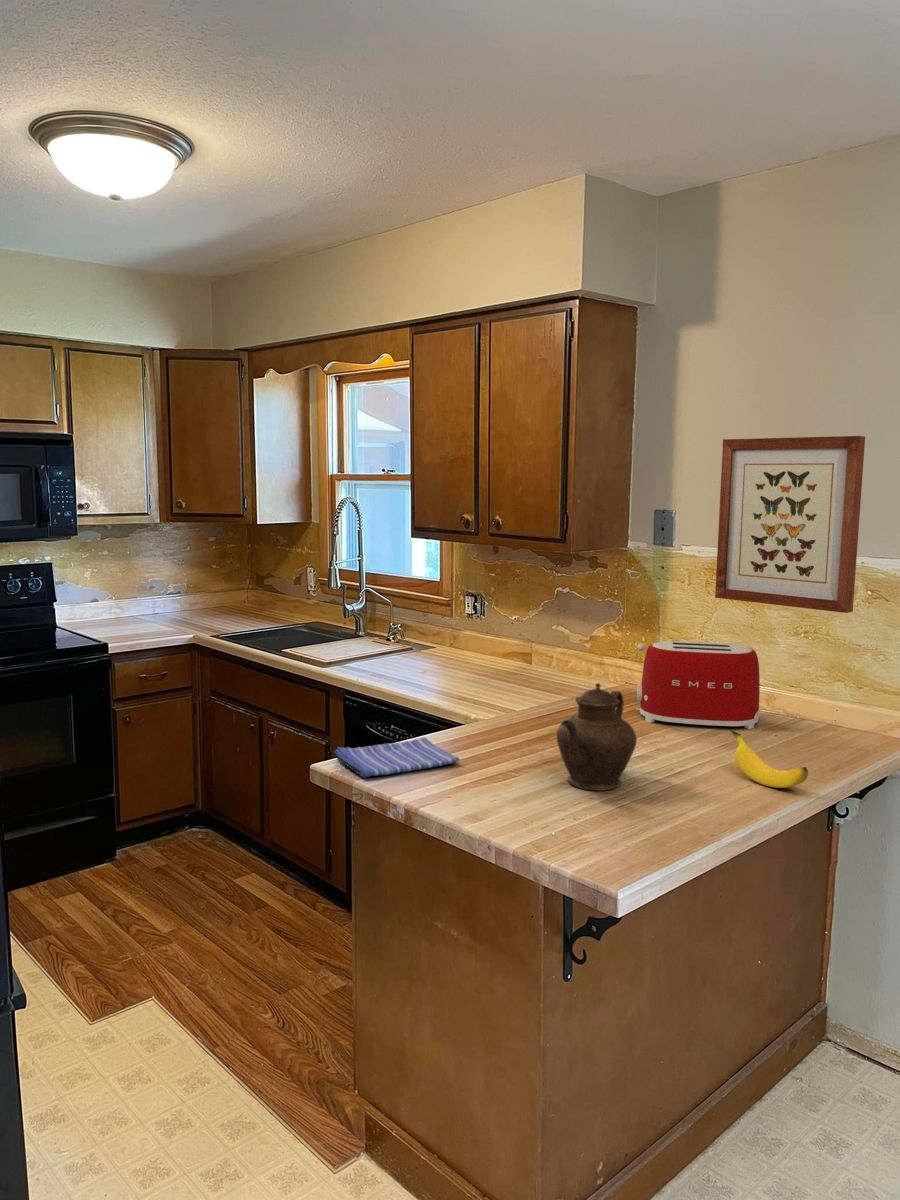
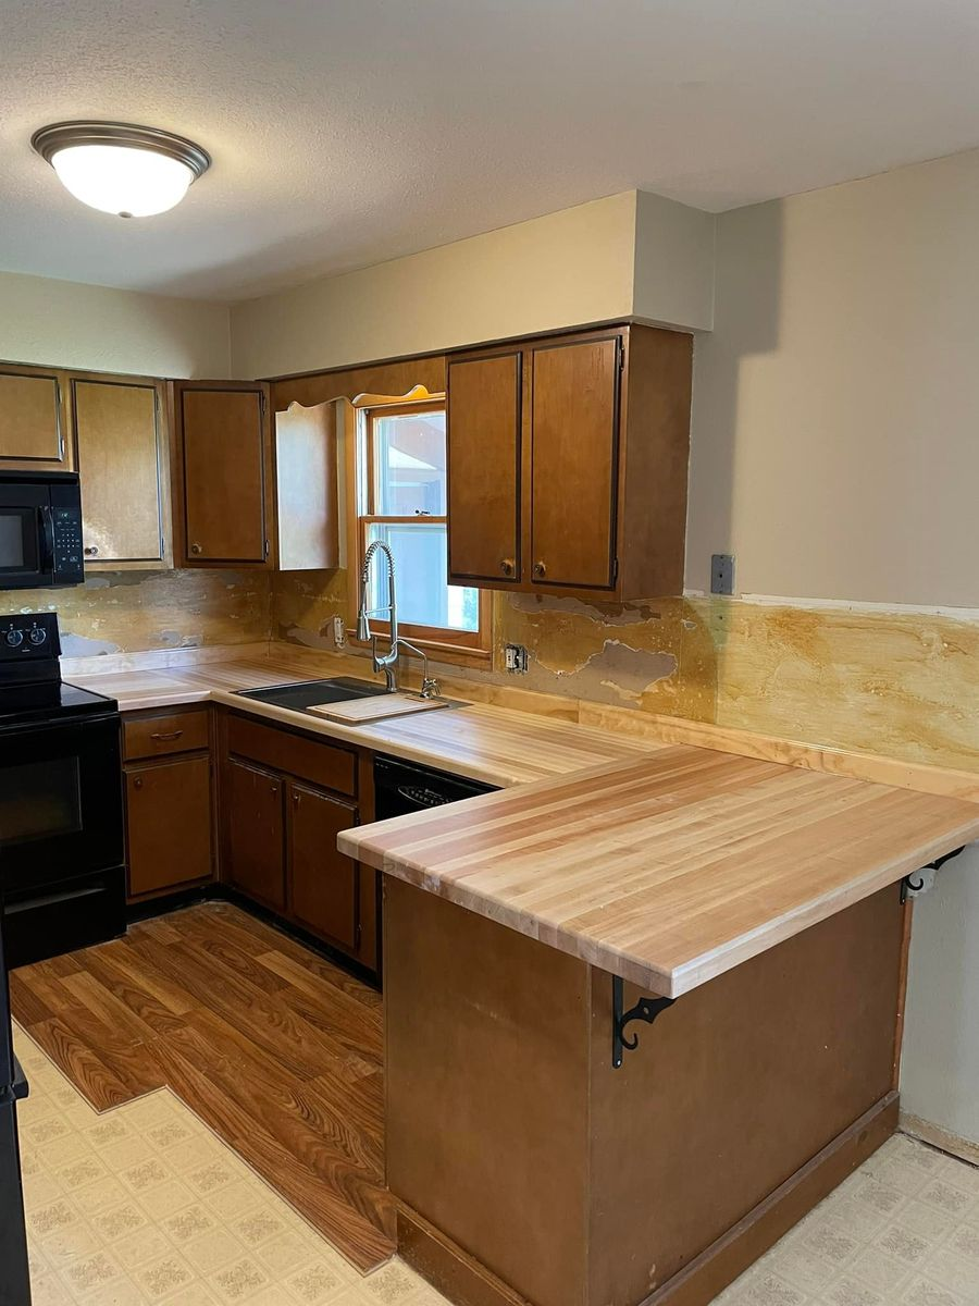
- dish towel (395, 755)
- wall art (785, 522)
- banana (764, 763)
- teapot (592, 734)
- toaster (697, 682)
